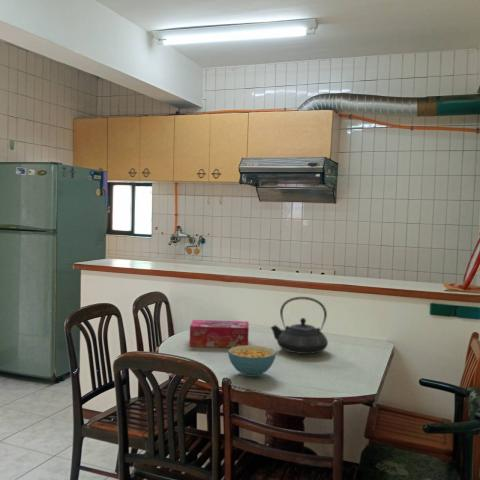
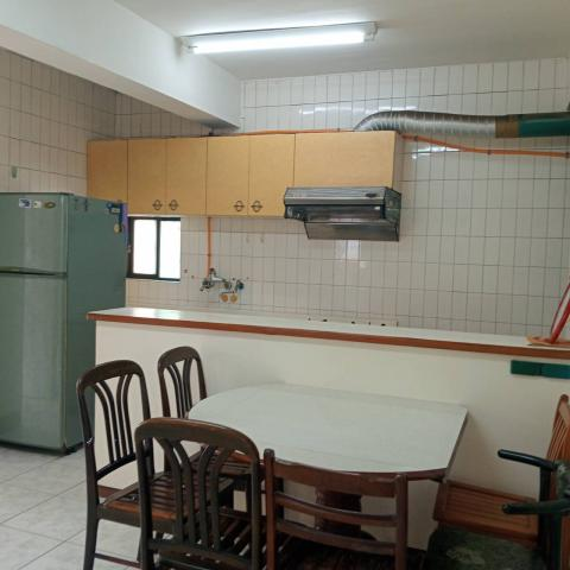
- cereal bowl (251, 362)
- teapot (299, 324)
- tissue box (219, 333)
